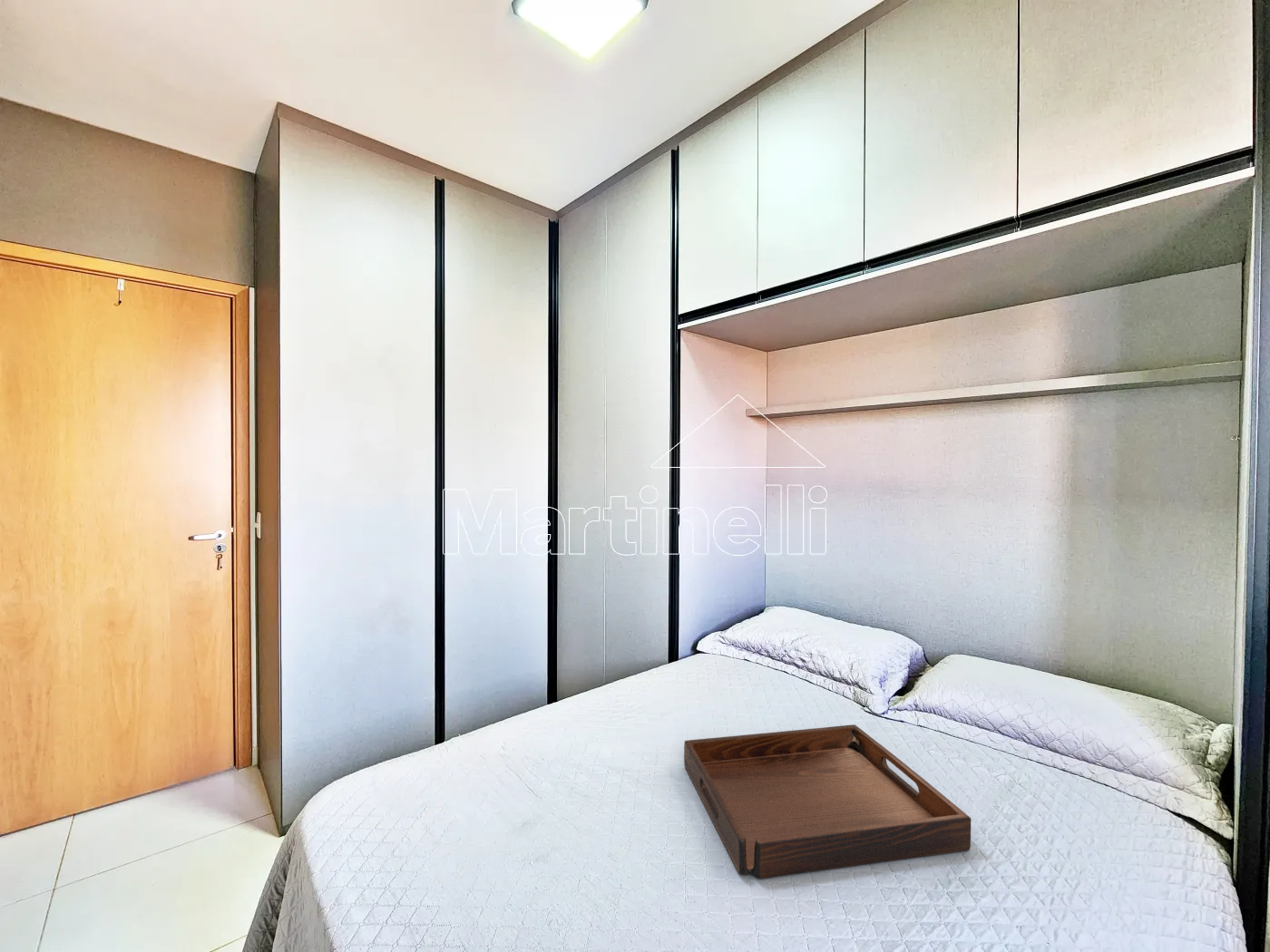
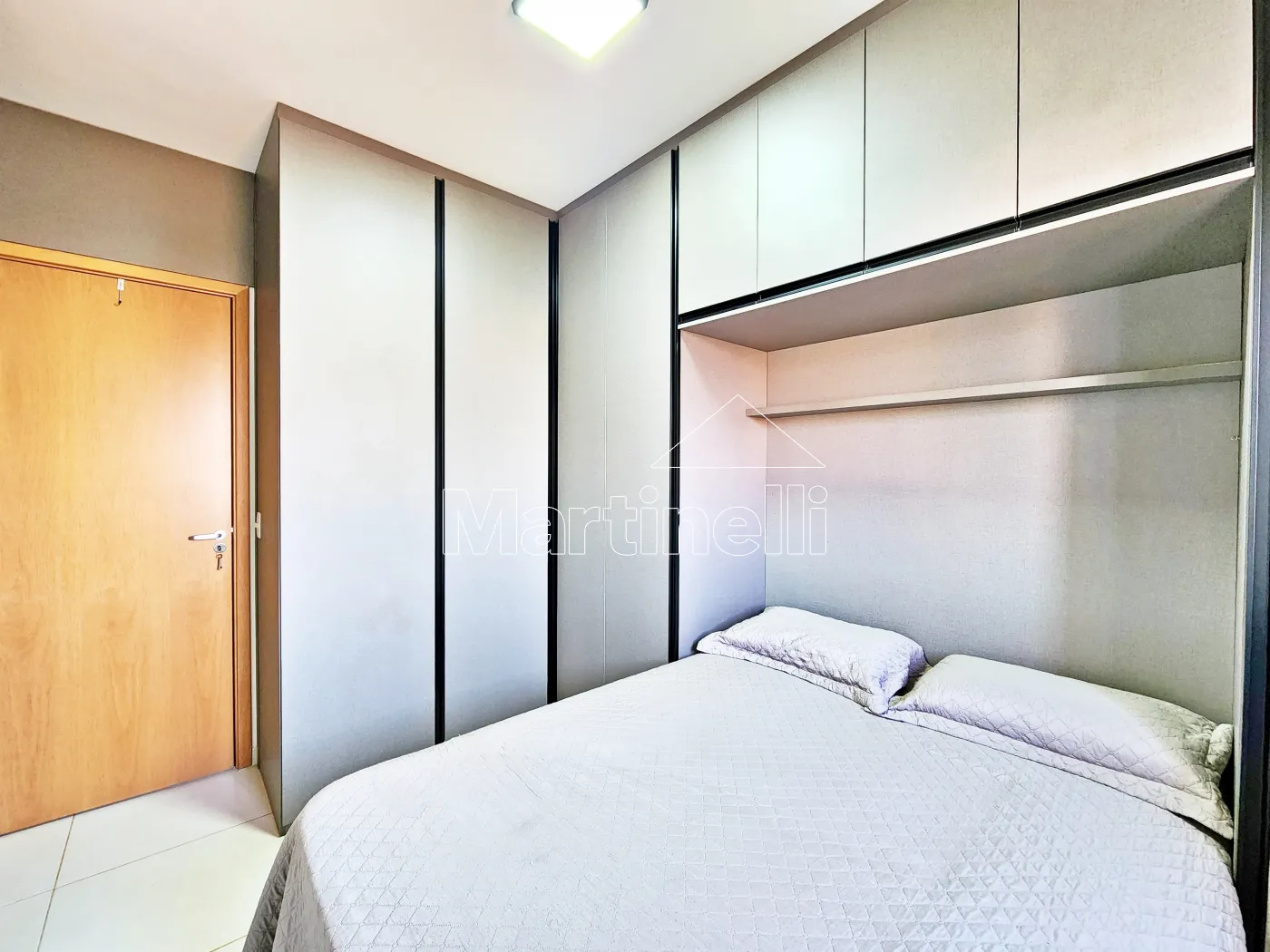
- serving tray (809, 787)
